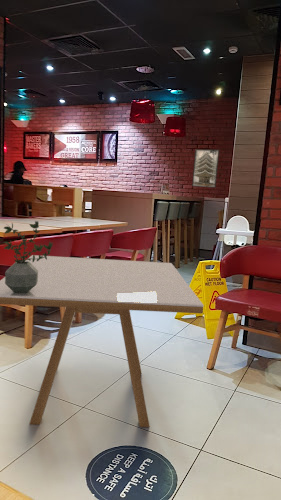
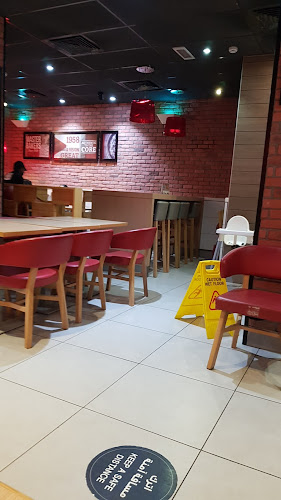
- potted plant (27, 256)
- dining table (99, 313)
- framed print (205, 168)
